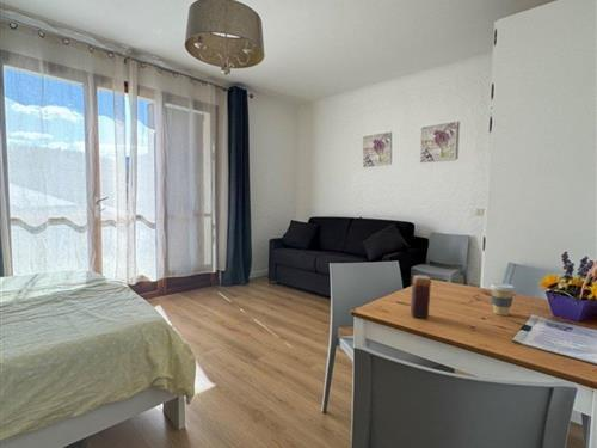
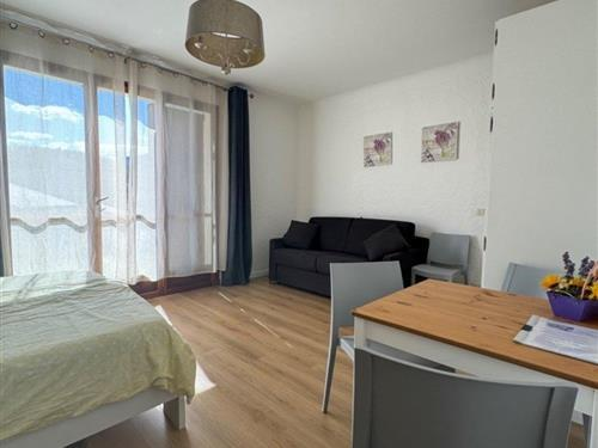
- candle (420, 295)
- coffee cup (501, 299)
